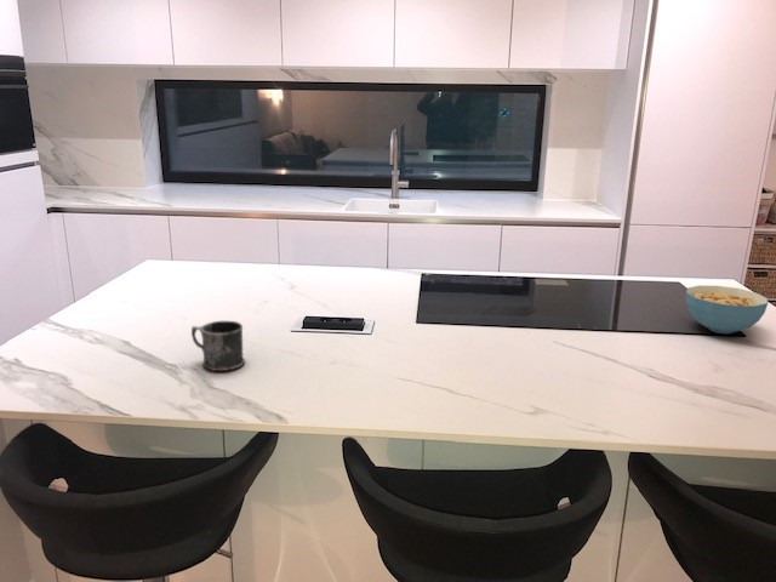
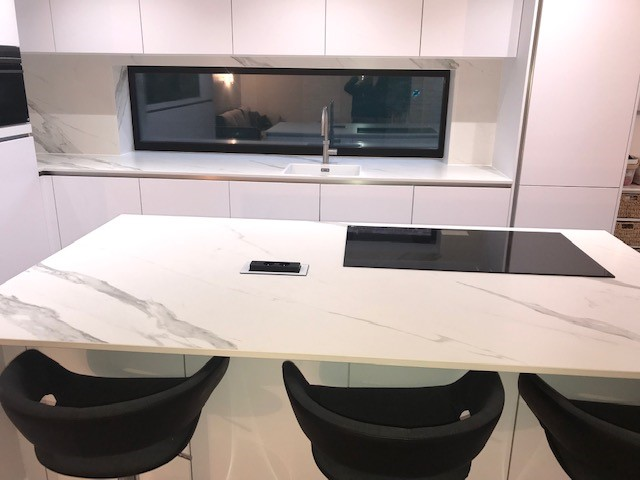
- cereal bowl (723, 312)
- mug (217, 344)
